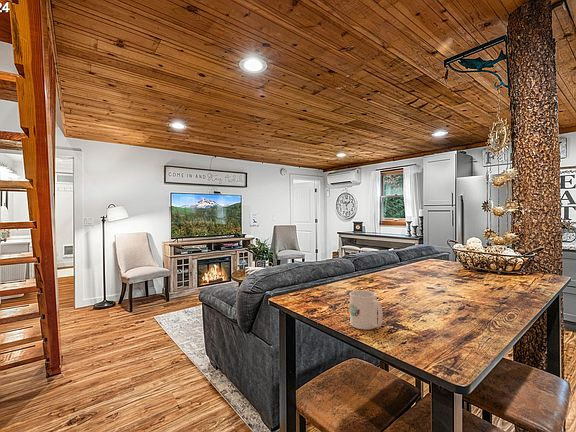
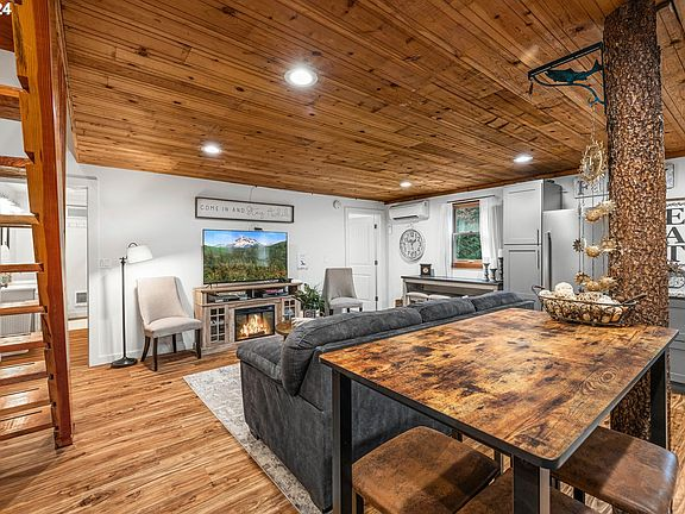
- mug (367, 310)
